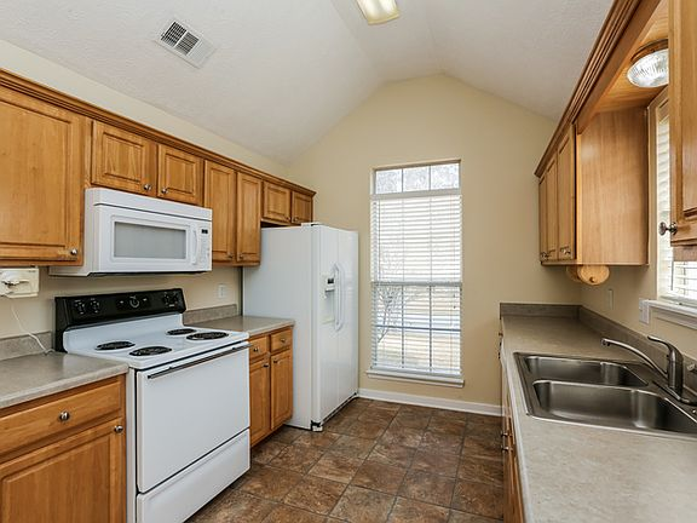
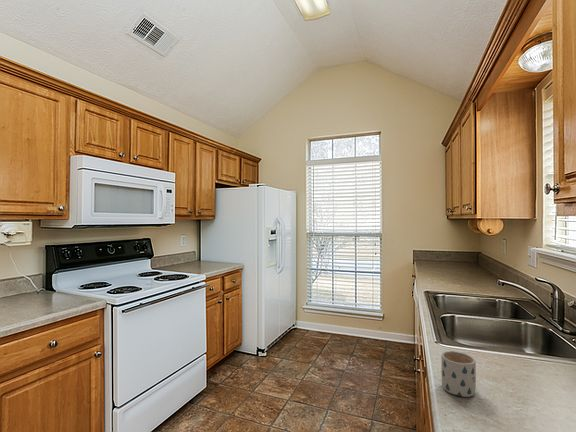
+ mug (458, 370)
